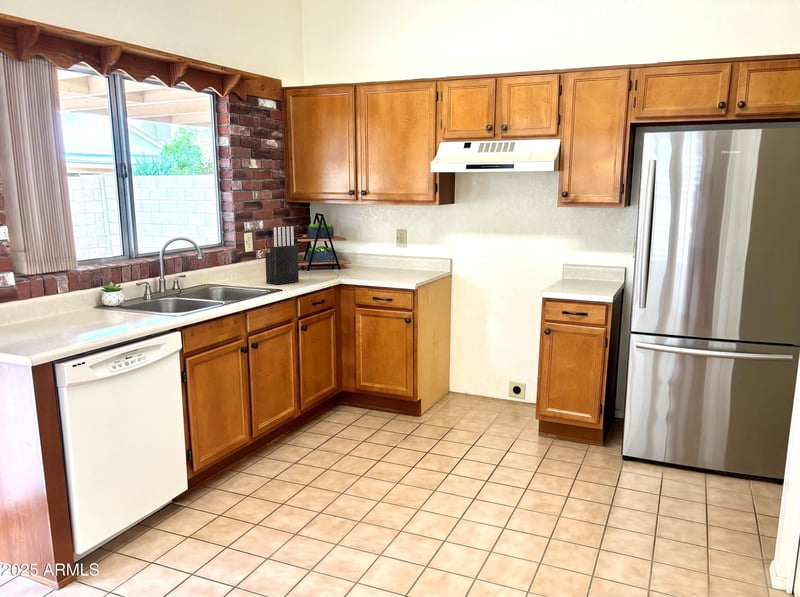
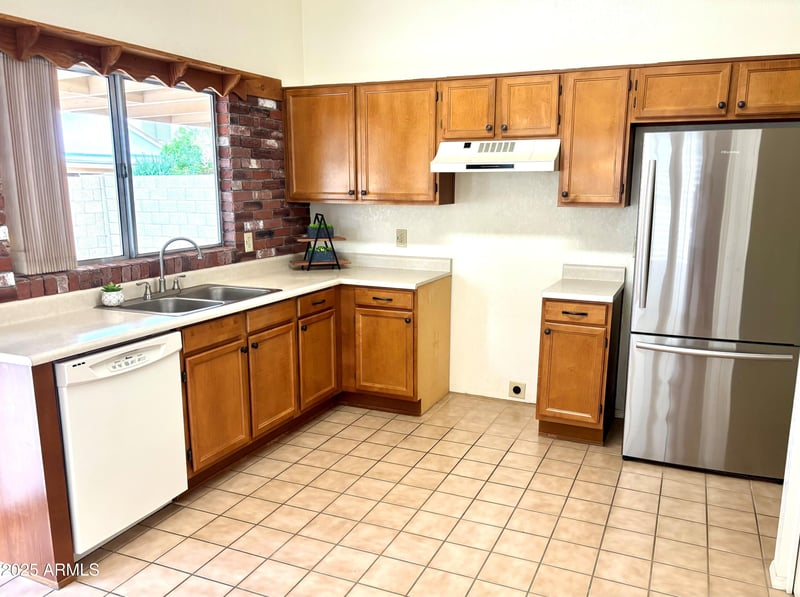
- knife block (280, 254)
